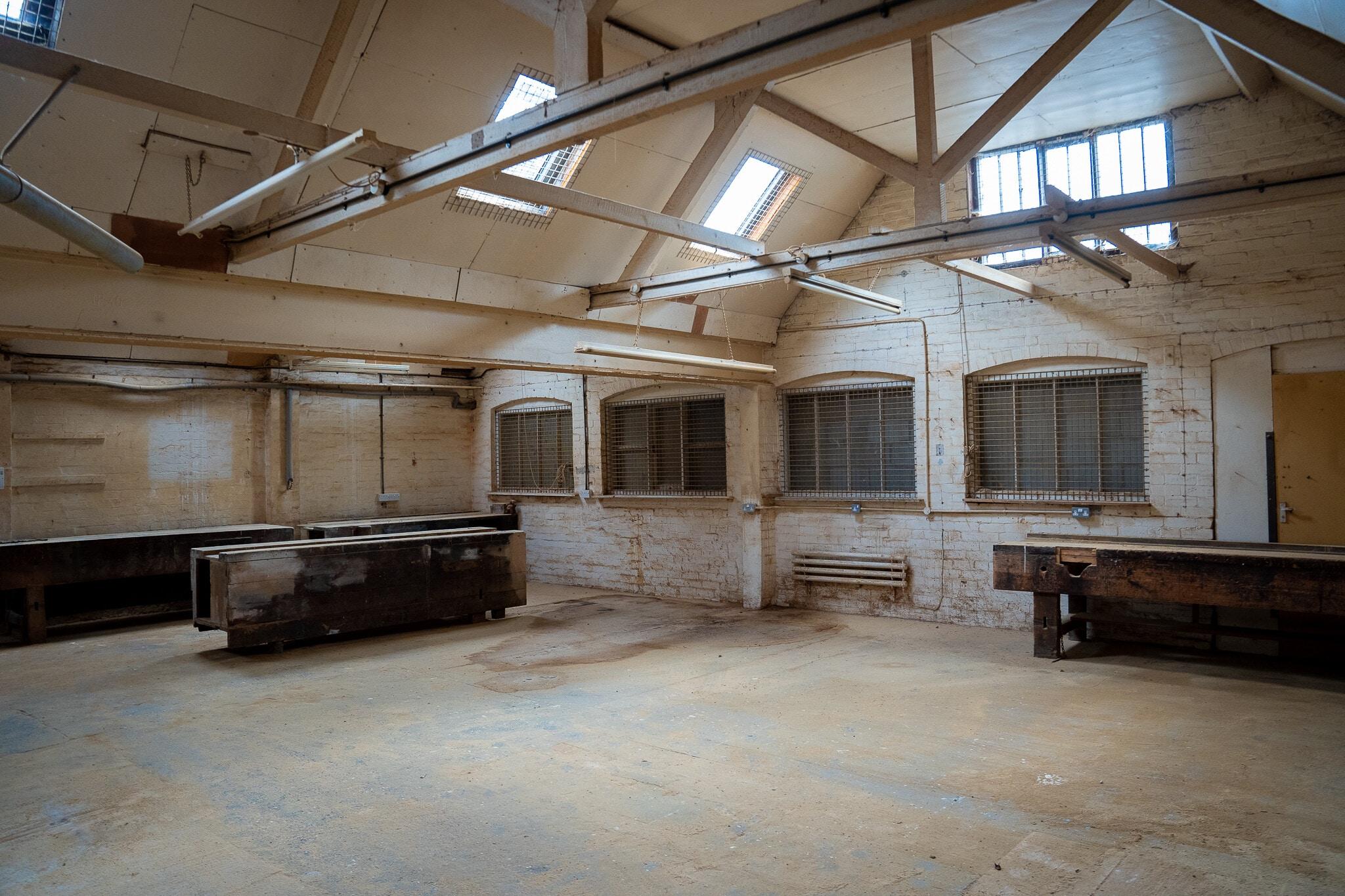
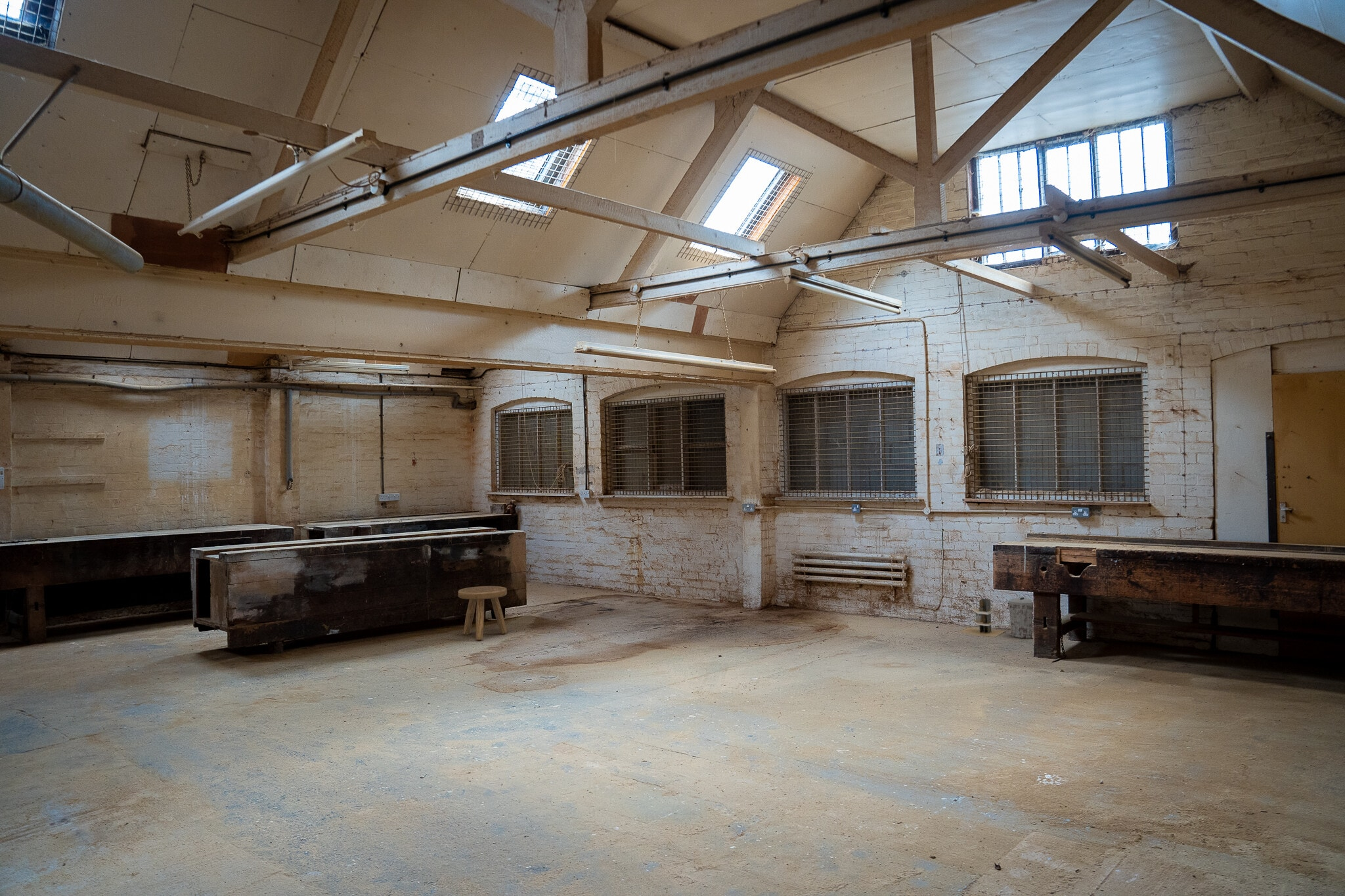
+ plant pot (981, 616)
+ stool (483, 612)
+ trash can (1023, 616)
